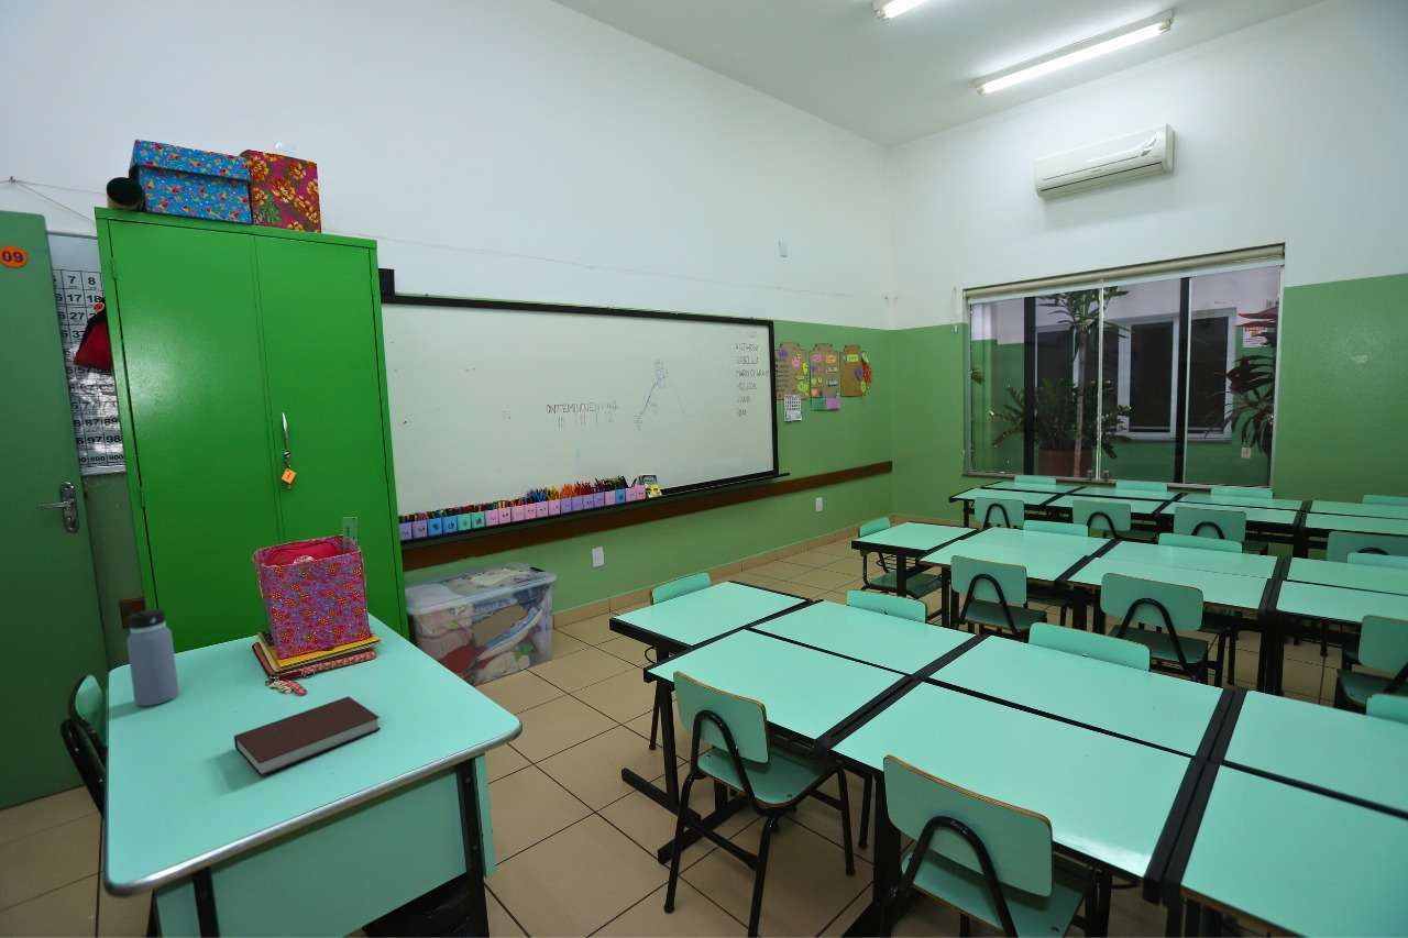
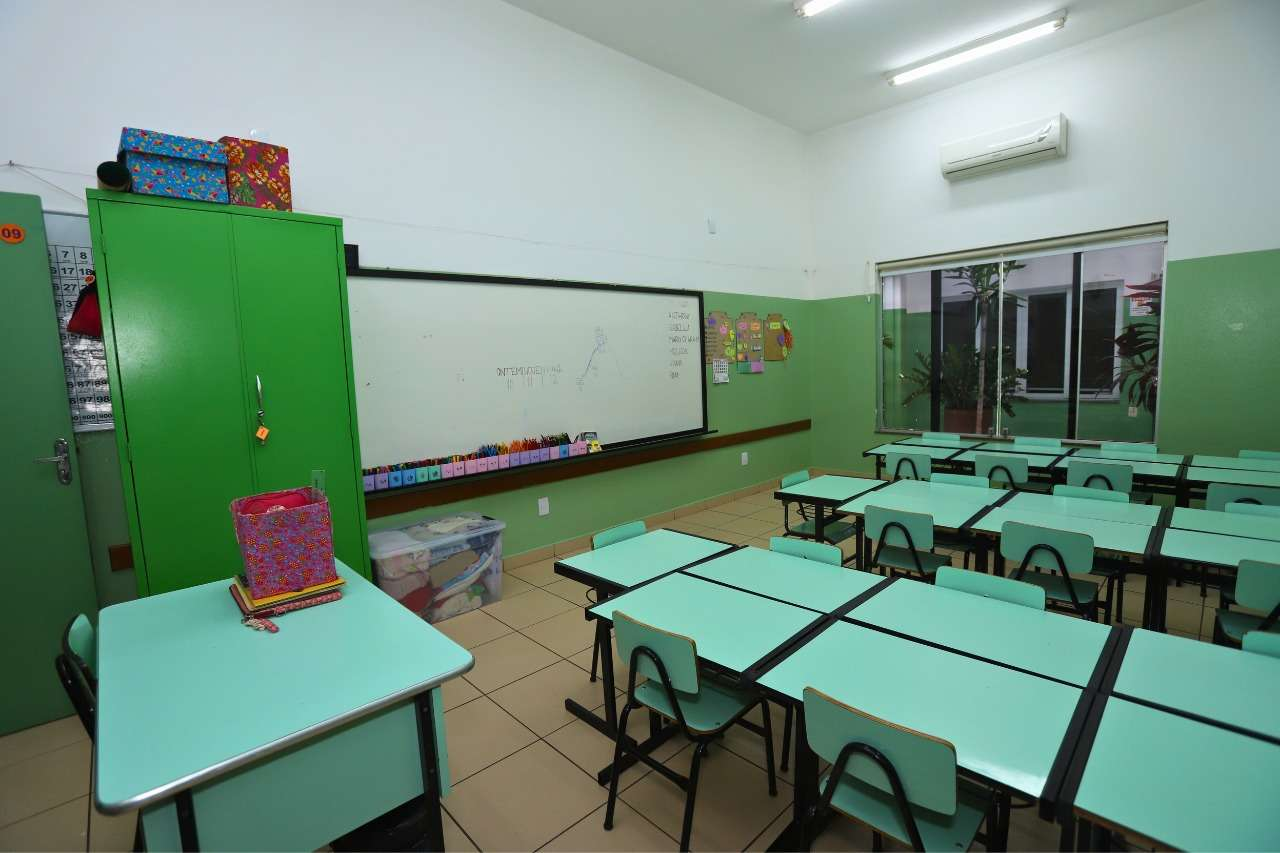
- notebook (308, 731)
- water bottle (148, 650)
